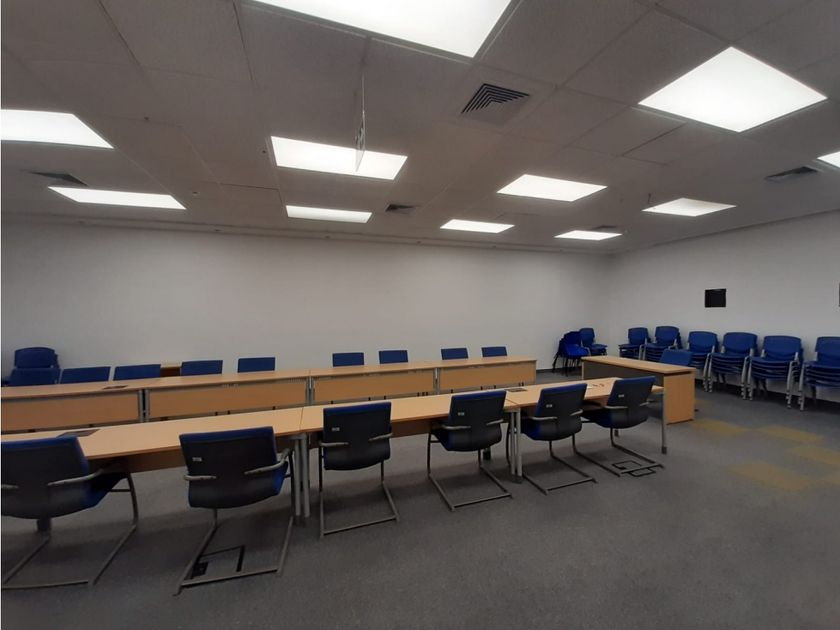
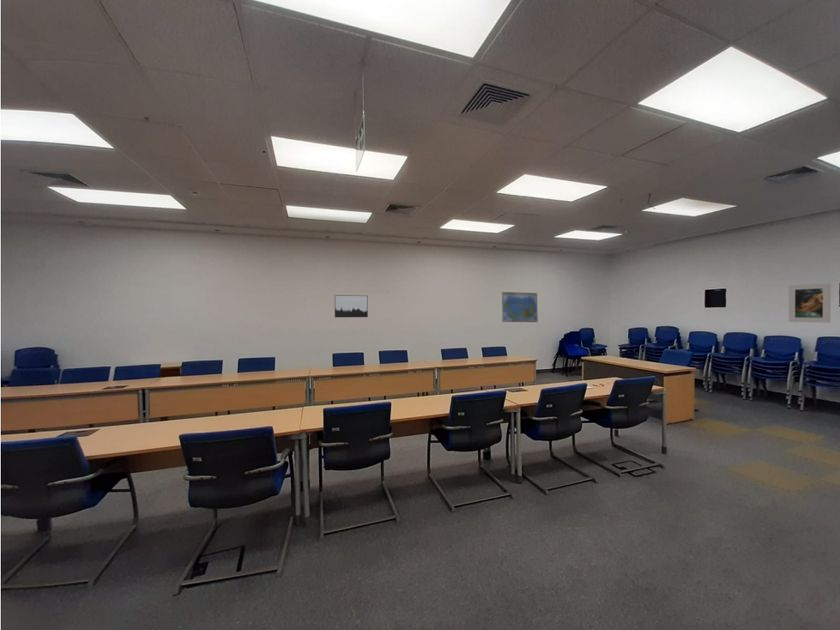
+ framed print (808, 303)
+ world map (520, 307)
+ wall art (351, 306)
